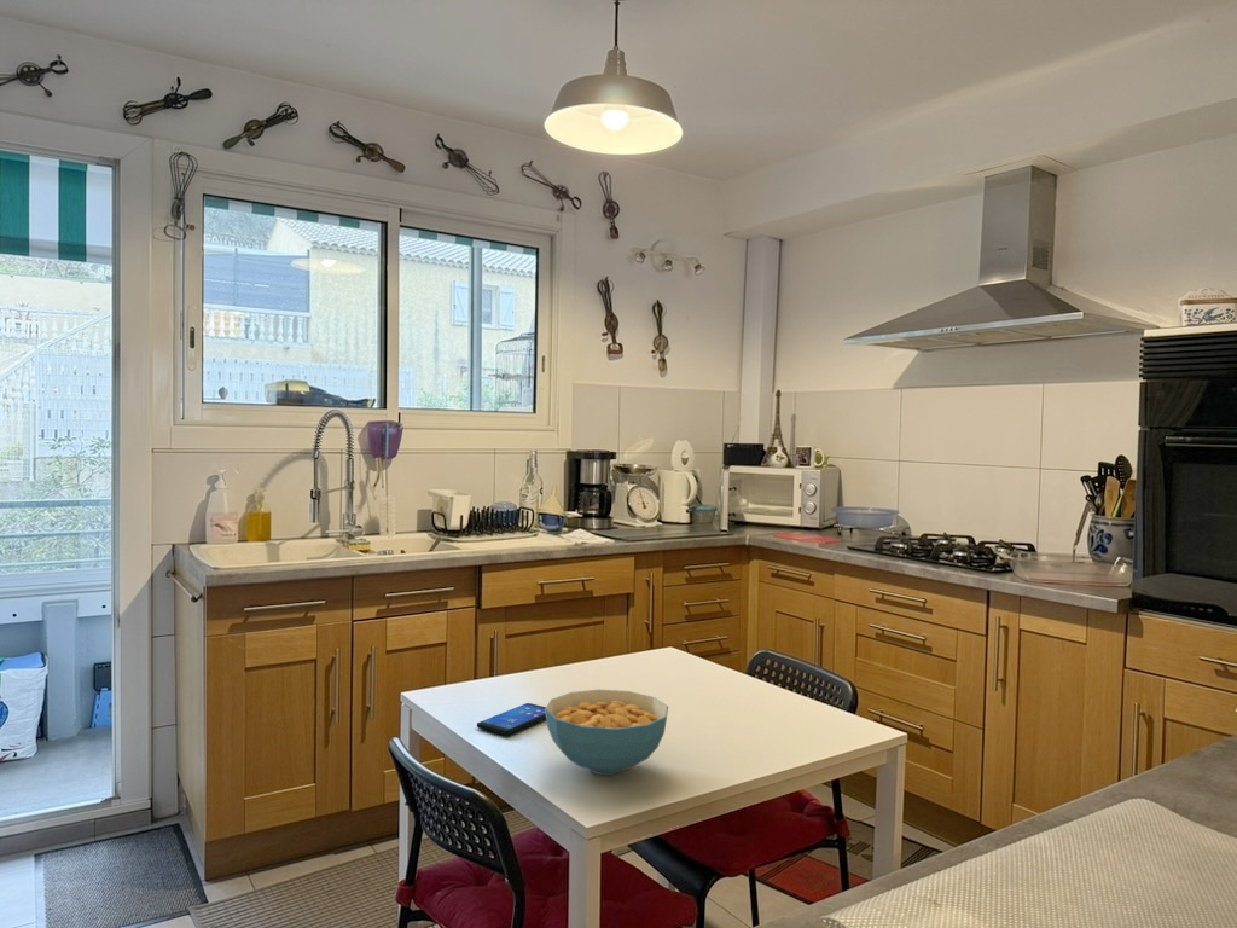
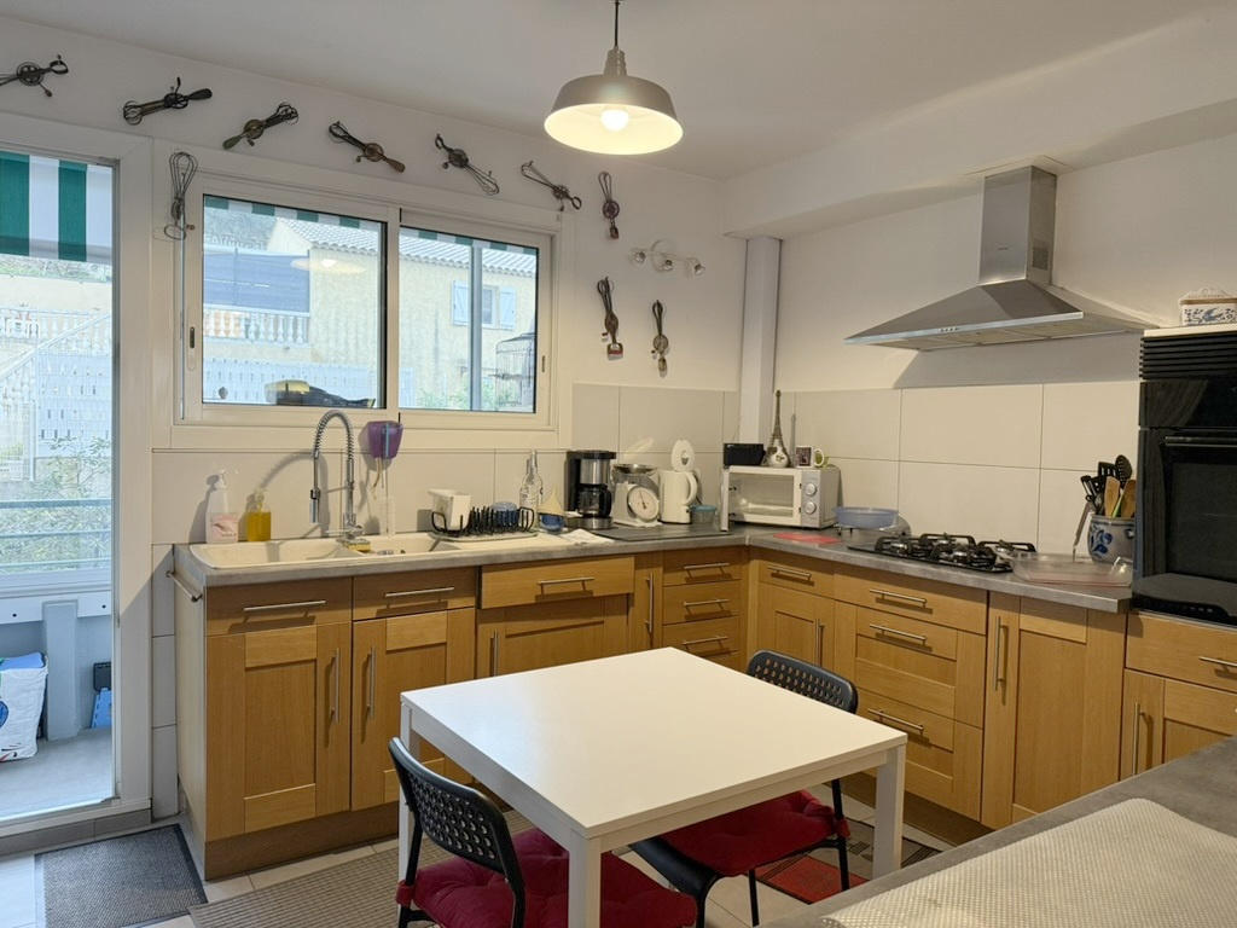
- cereal bowl (606, 737)
- smartphone (517, 718)
